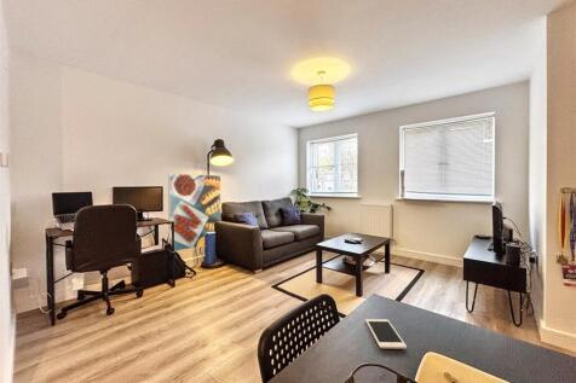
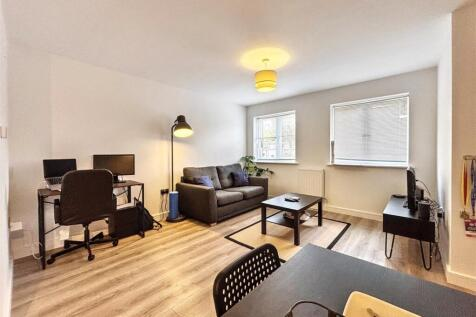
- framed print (196, 210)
- cell phone (384, 332)
